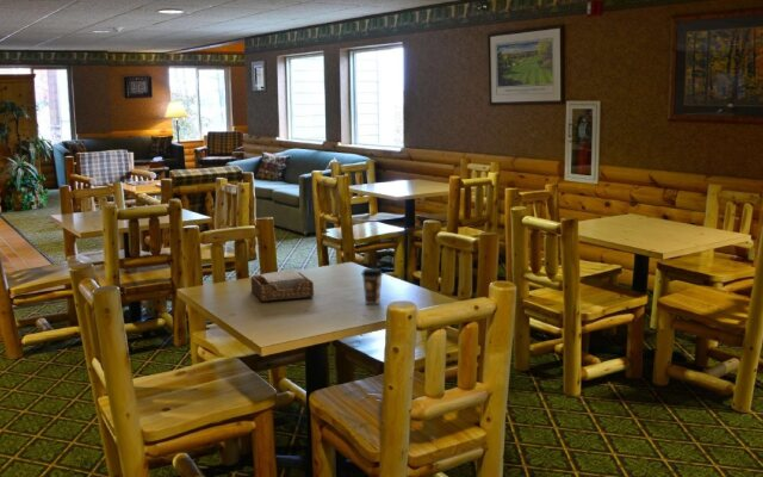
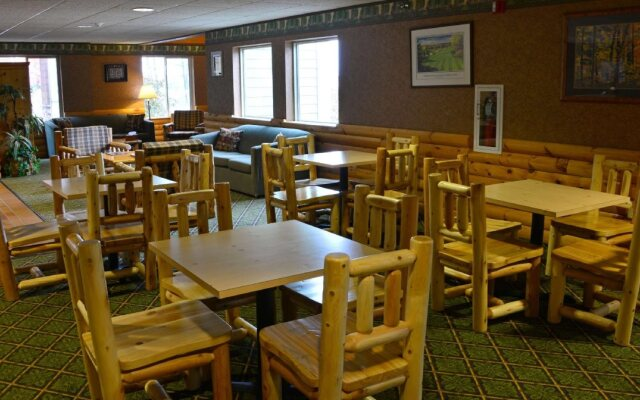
- napkin holder (281, 284)
- coffee cup (372, 286)
